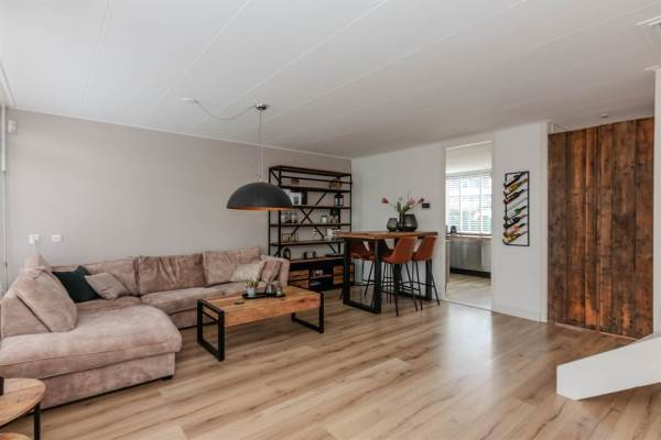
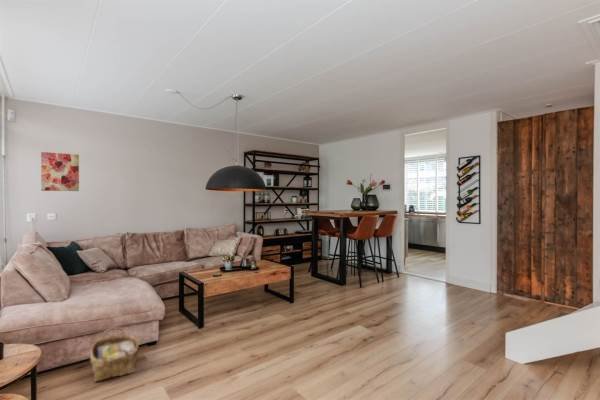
+ wall art (60, 172)
+ woven basket (115, 352)
